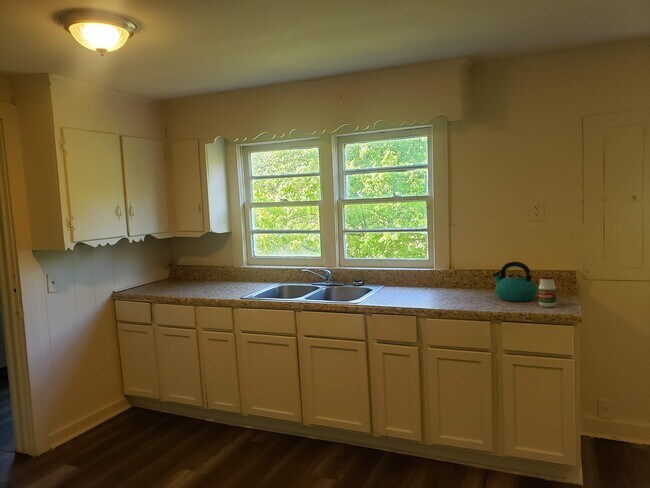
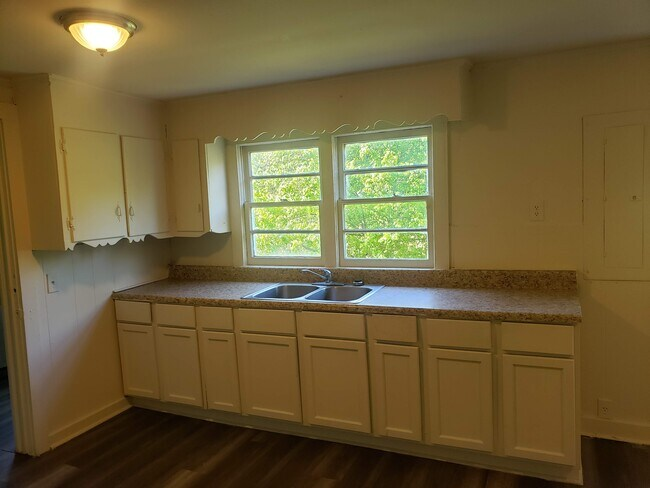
- jar (547, 291)
- kettle (513, 280)
